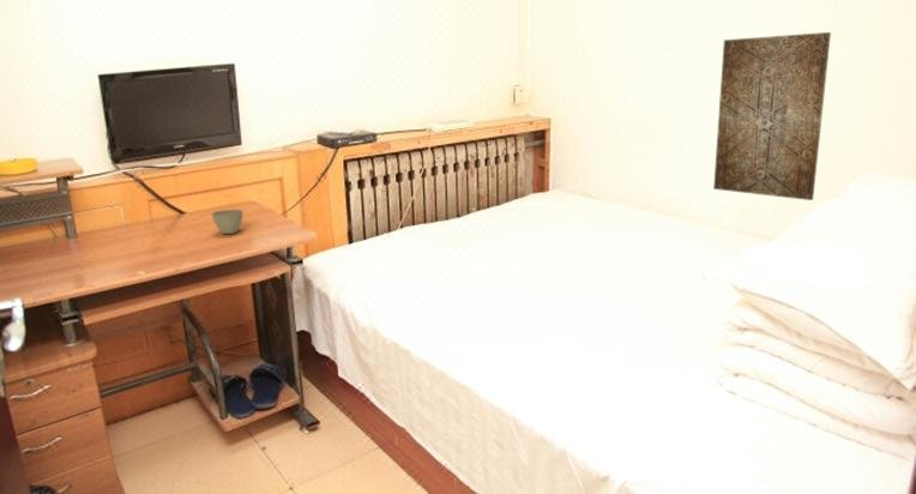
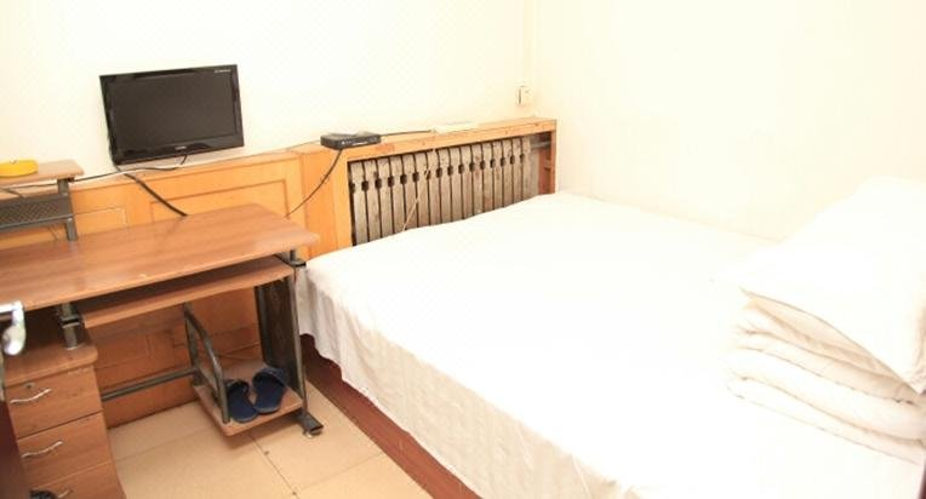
- wall art (767, 118)
- flower pot (228, 222)
